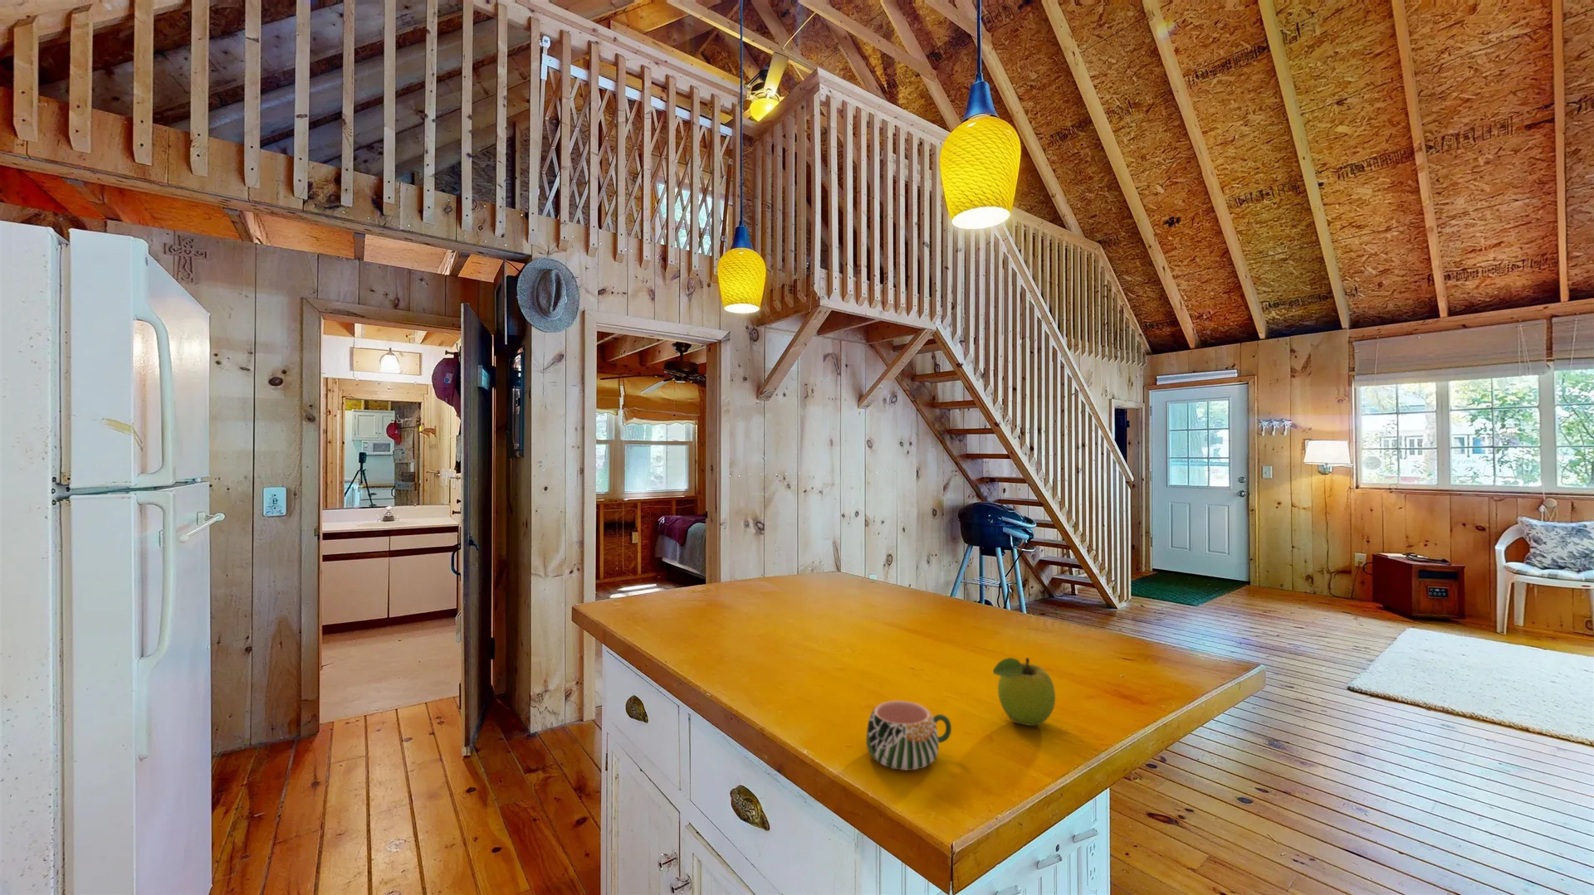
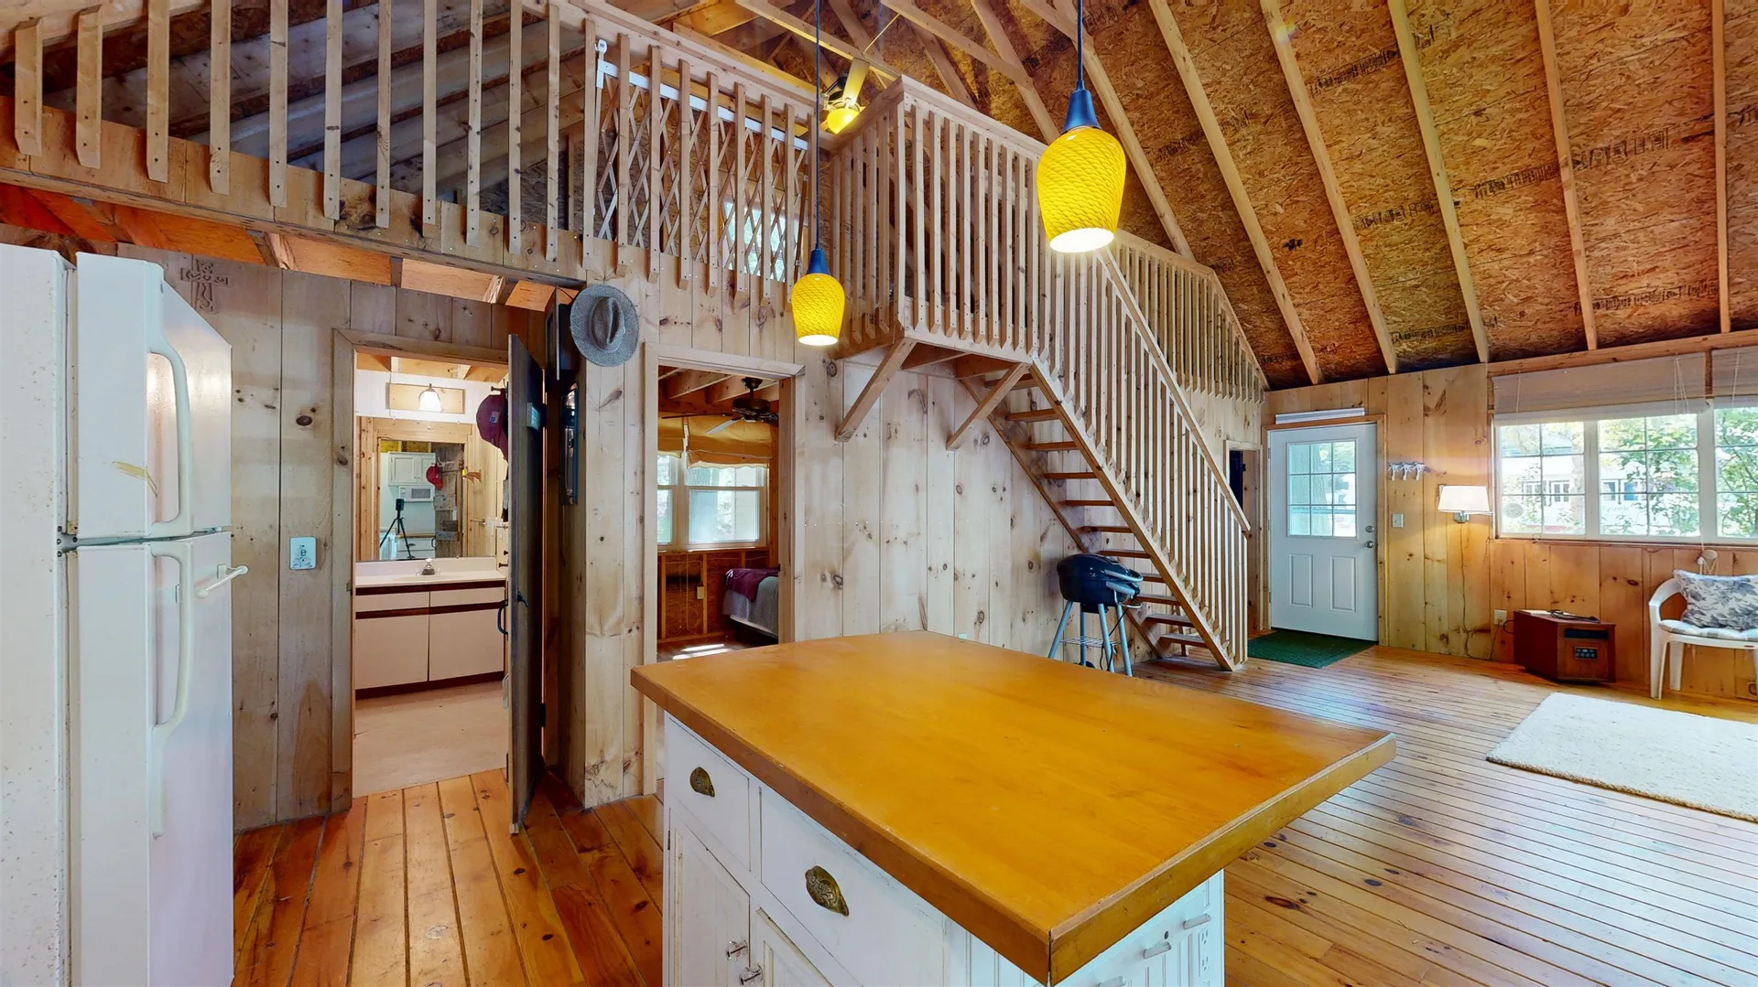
- fruit (1023, 689)
- mug (910, 732)
